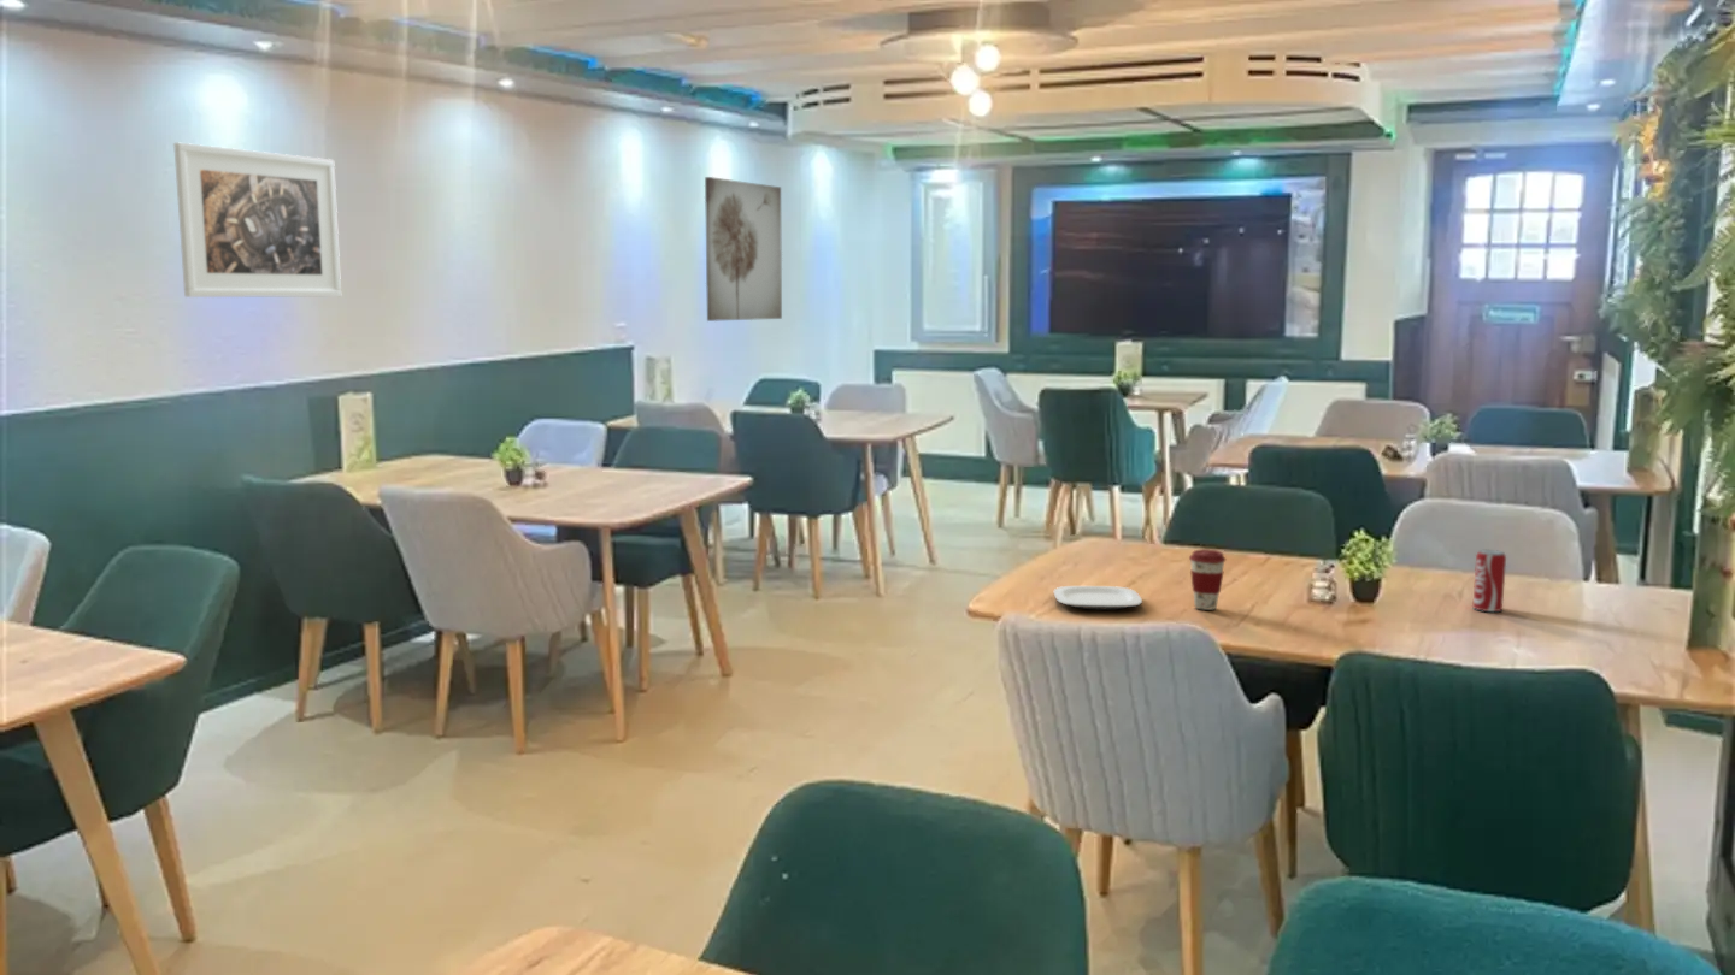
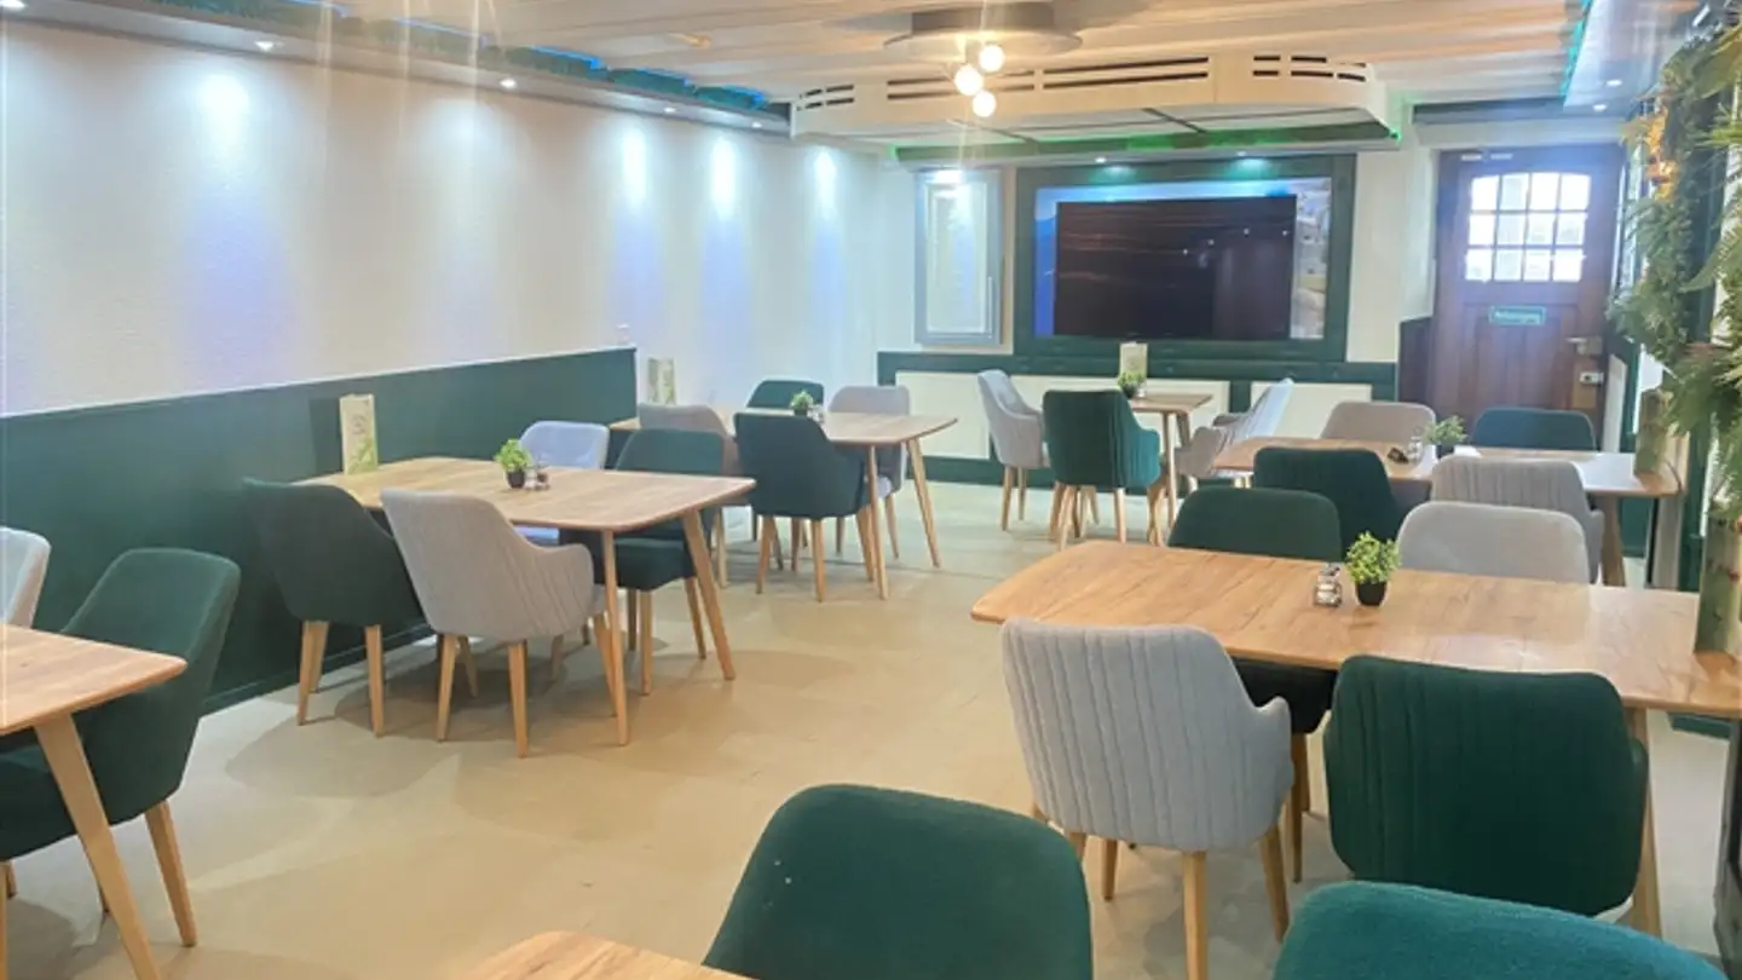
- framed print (263, 224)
- coffee cup (1206, 579)
- beverage can (1489, 580)
- plate (1096, 598)
- wall art (745, 250)
